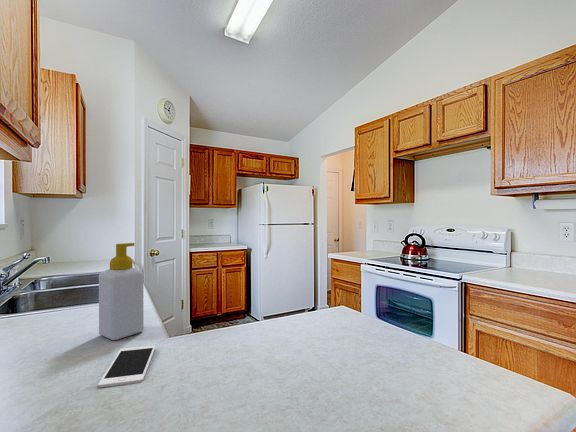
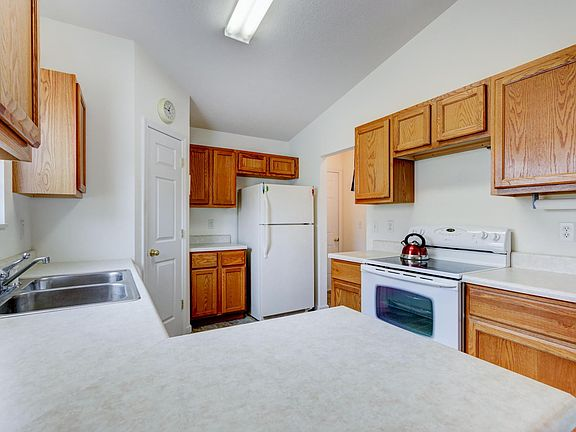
- soap bottle (121, 288)
- cell phone (130, 363)
